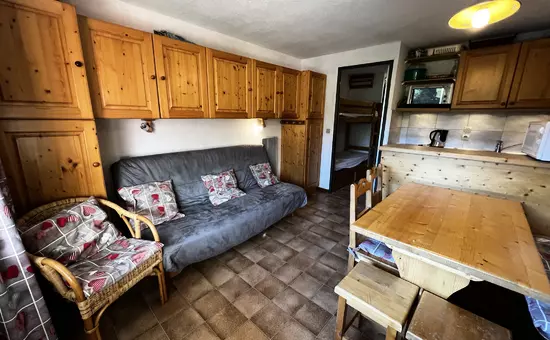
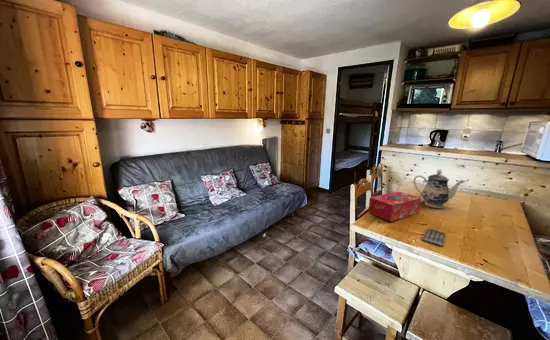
+ tissue box (394, 205)
+ teapot (436, 188)
+ smartphone (434, 236)
